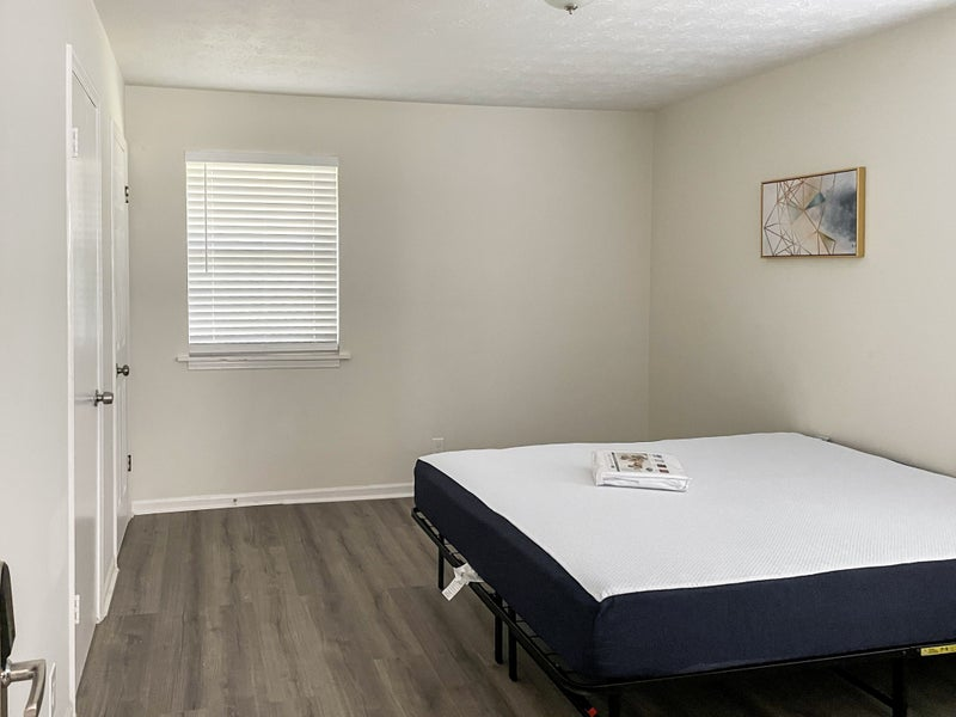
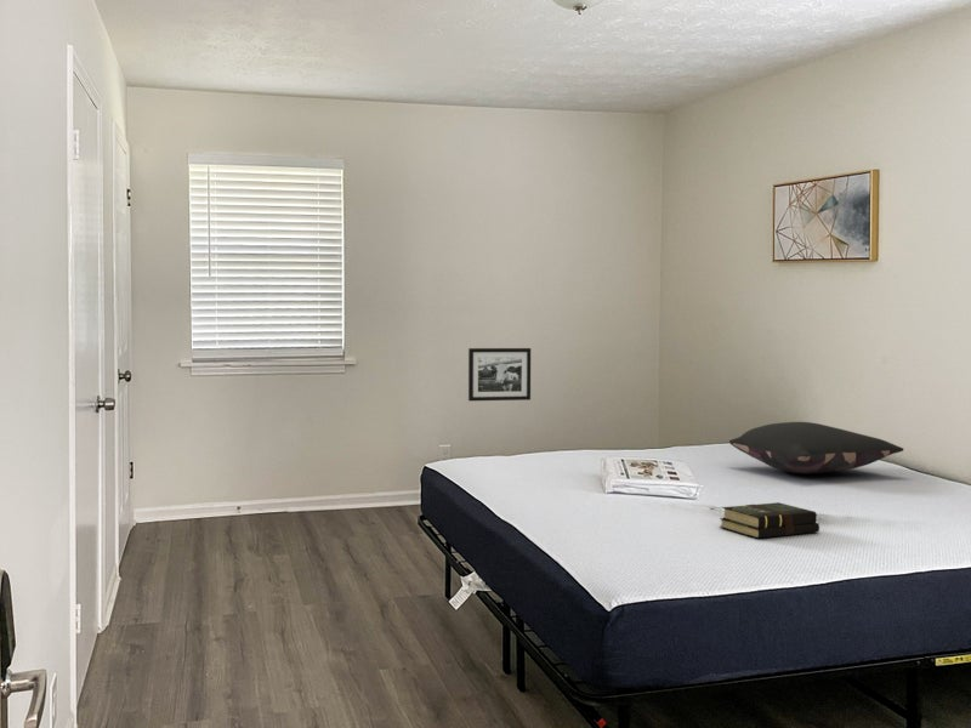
+ book (768, 519)
+ picture frame (499, 374)
+ pillow (813, 447)
